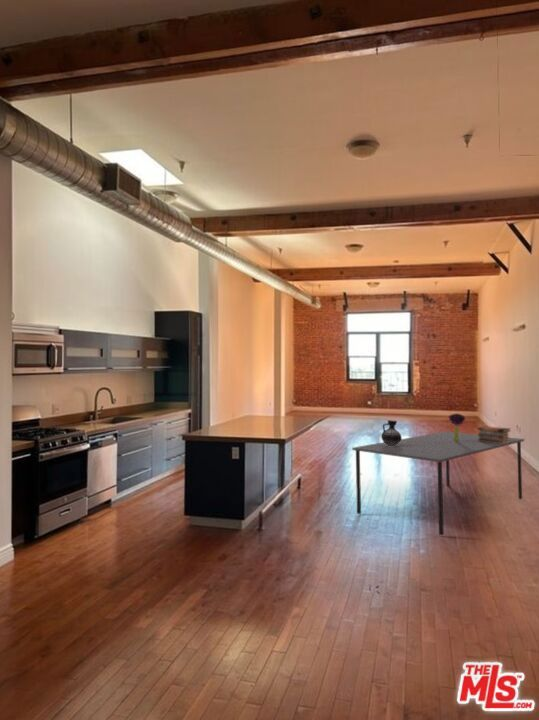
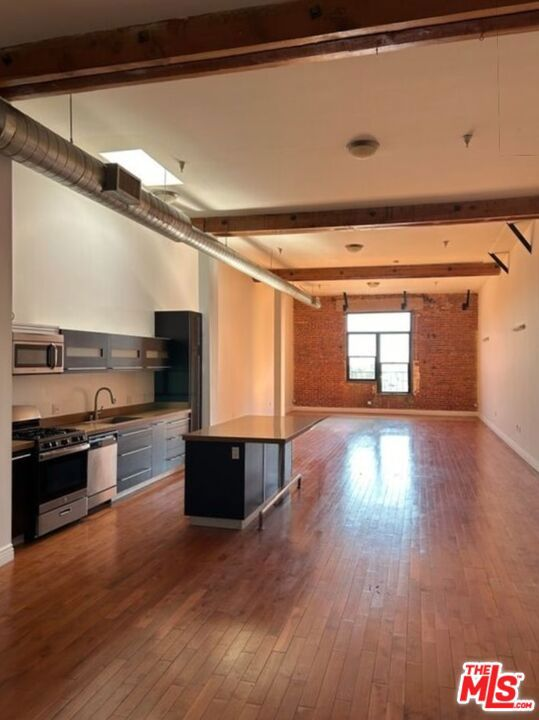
- book stack (493, 434)
- bouquet (457, 427)
- ceramic jug (391, 432)
- dining table (441, 474)
